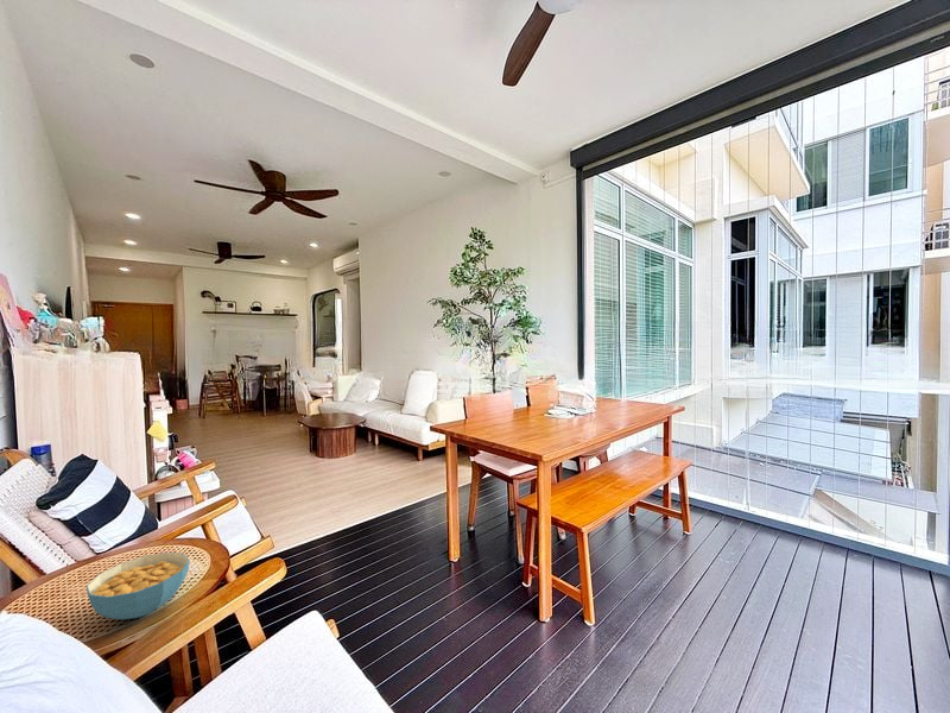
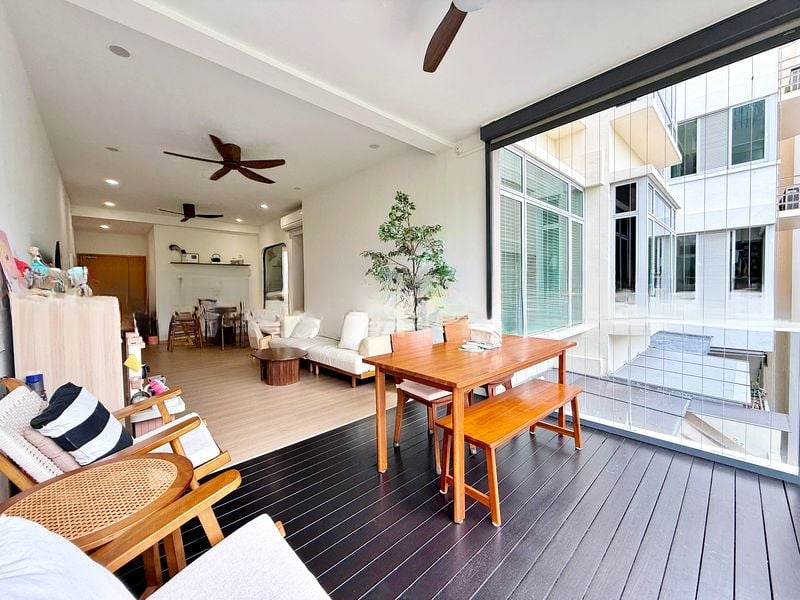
- cereal bowl (141, 591)
